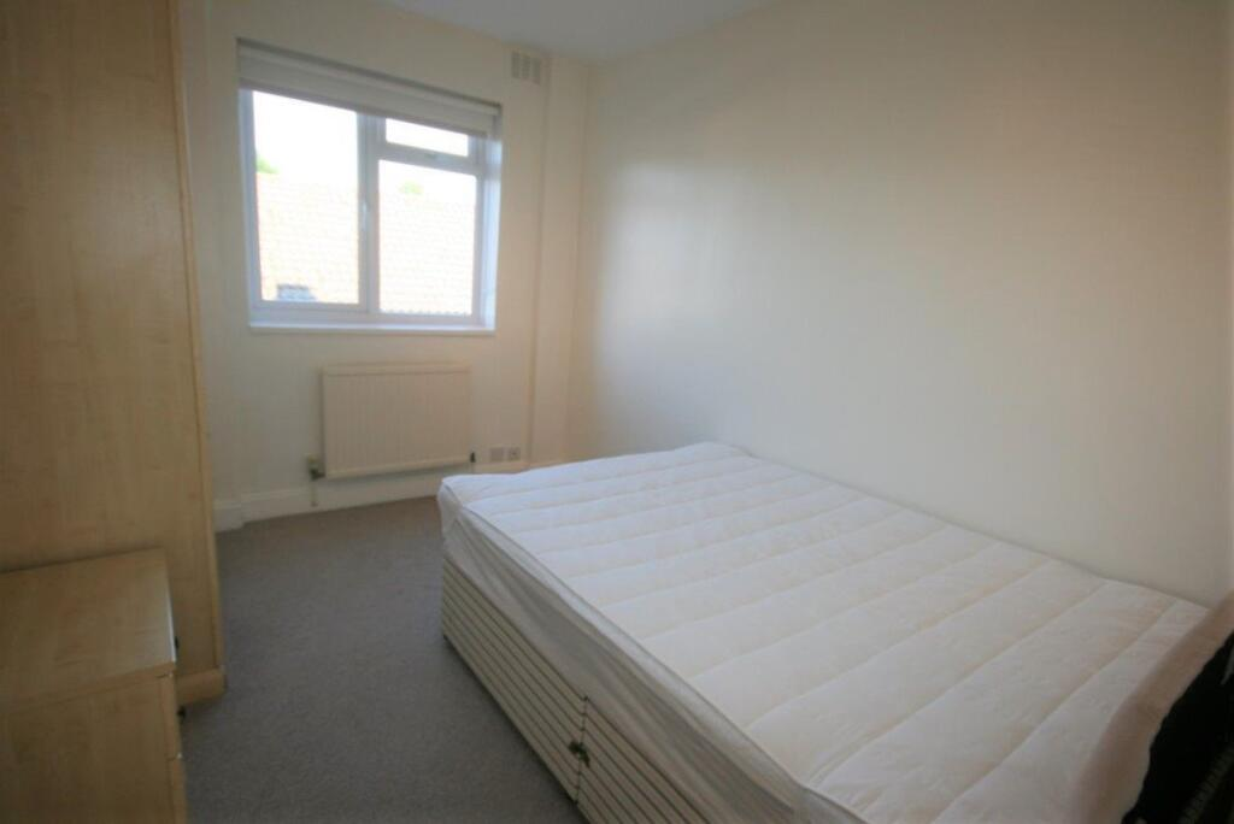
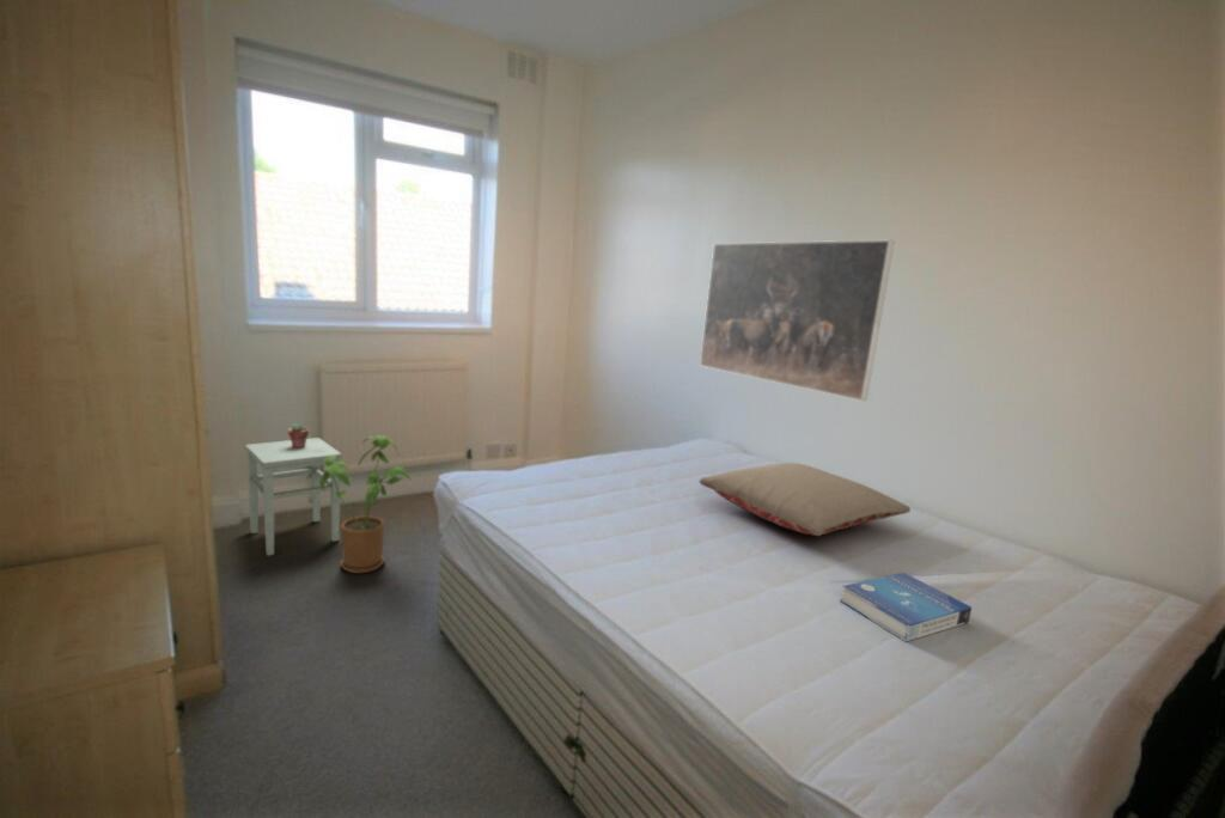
+ house plant (368, 503)
+ pillow (802, 494)
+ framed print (781, 312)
+ stool (293, 493)
+ potted succulent (298, 434)
+ book (904, 603)
